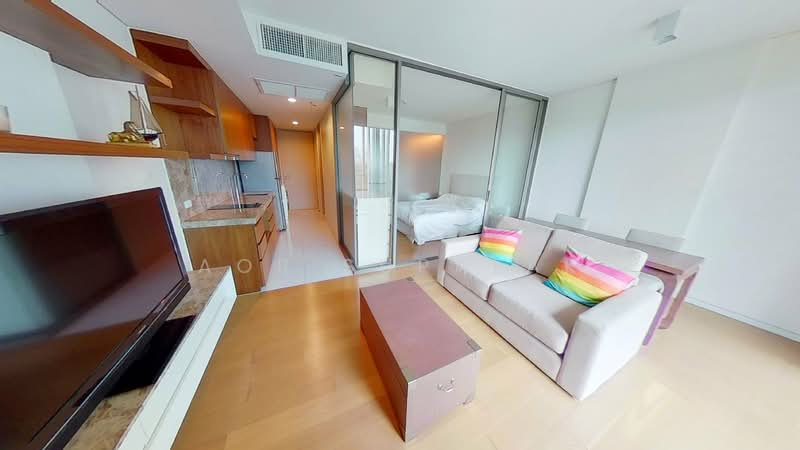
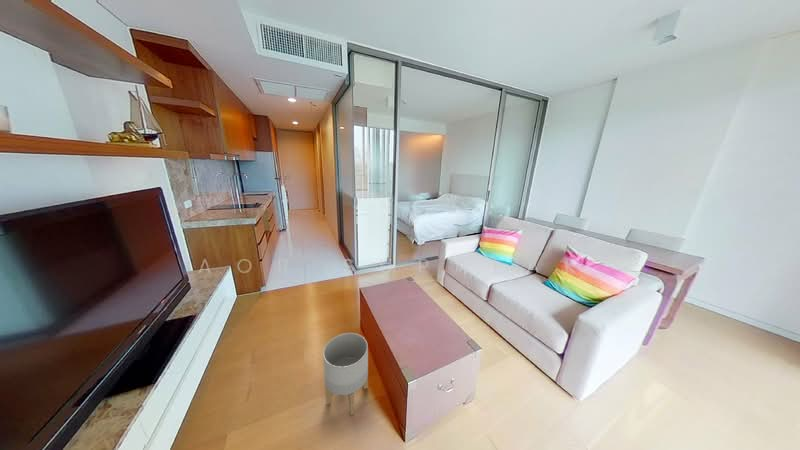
+ planter (346, 372)
